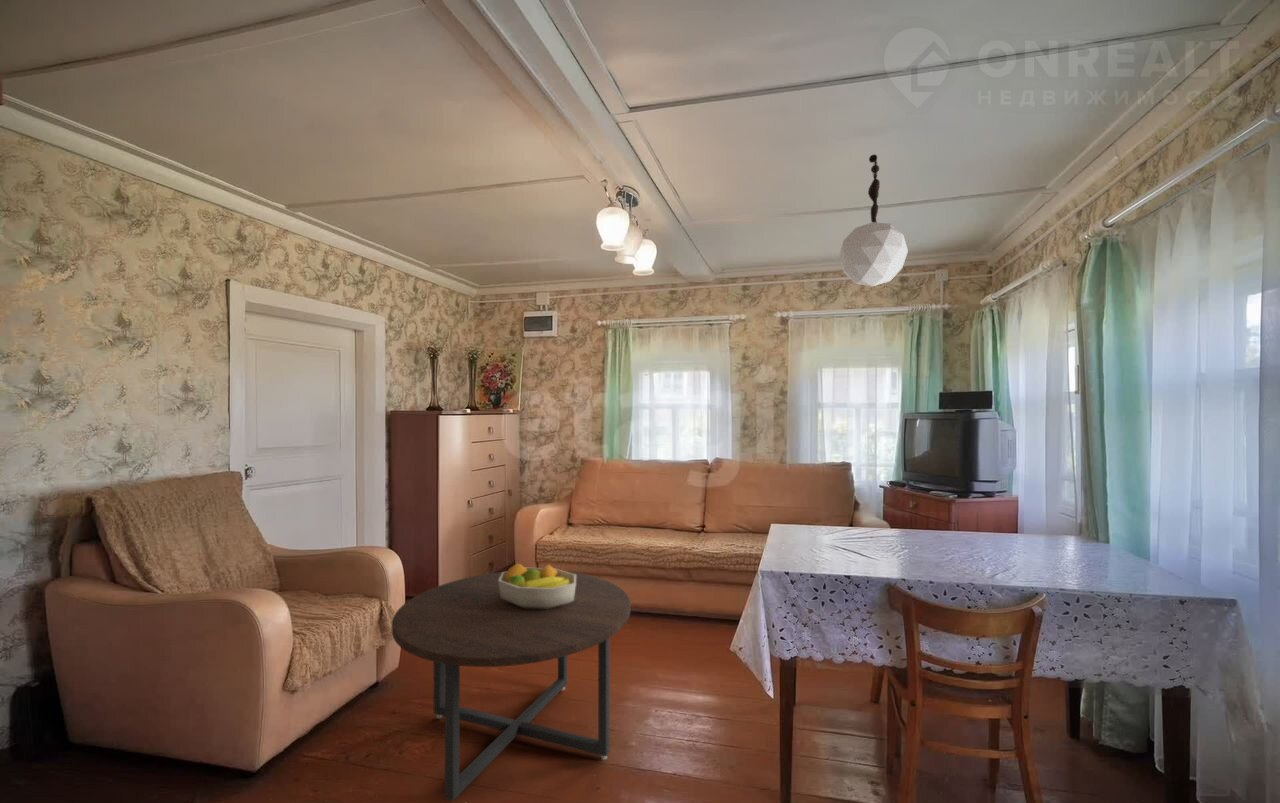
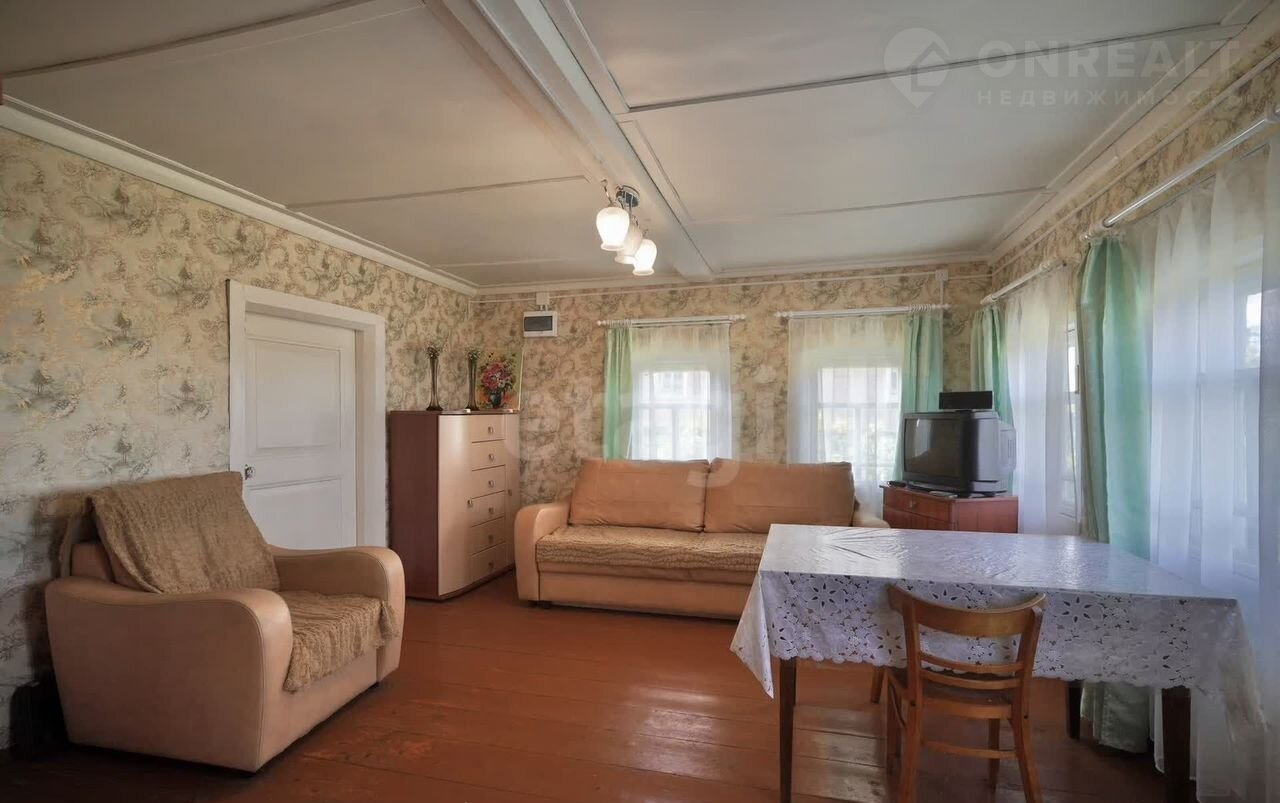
- coffee table (516, 664)
- fruit bowl (537, 583)
- pendant lamp (872, 221)
